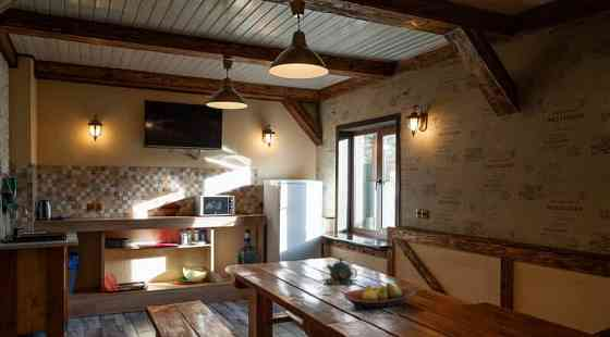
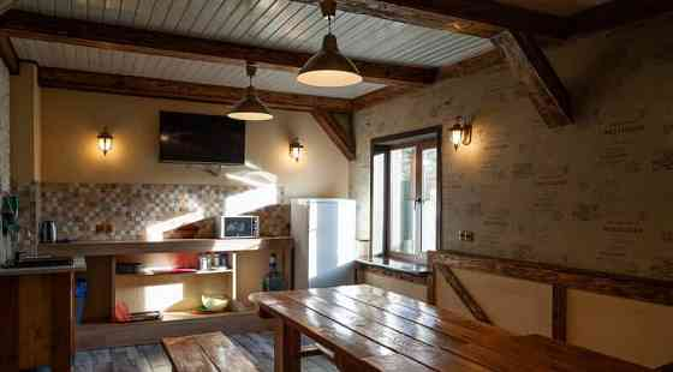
- fruit bowl (379, 295)
- teapot (340, 270)
